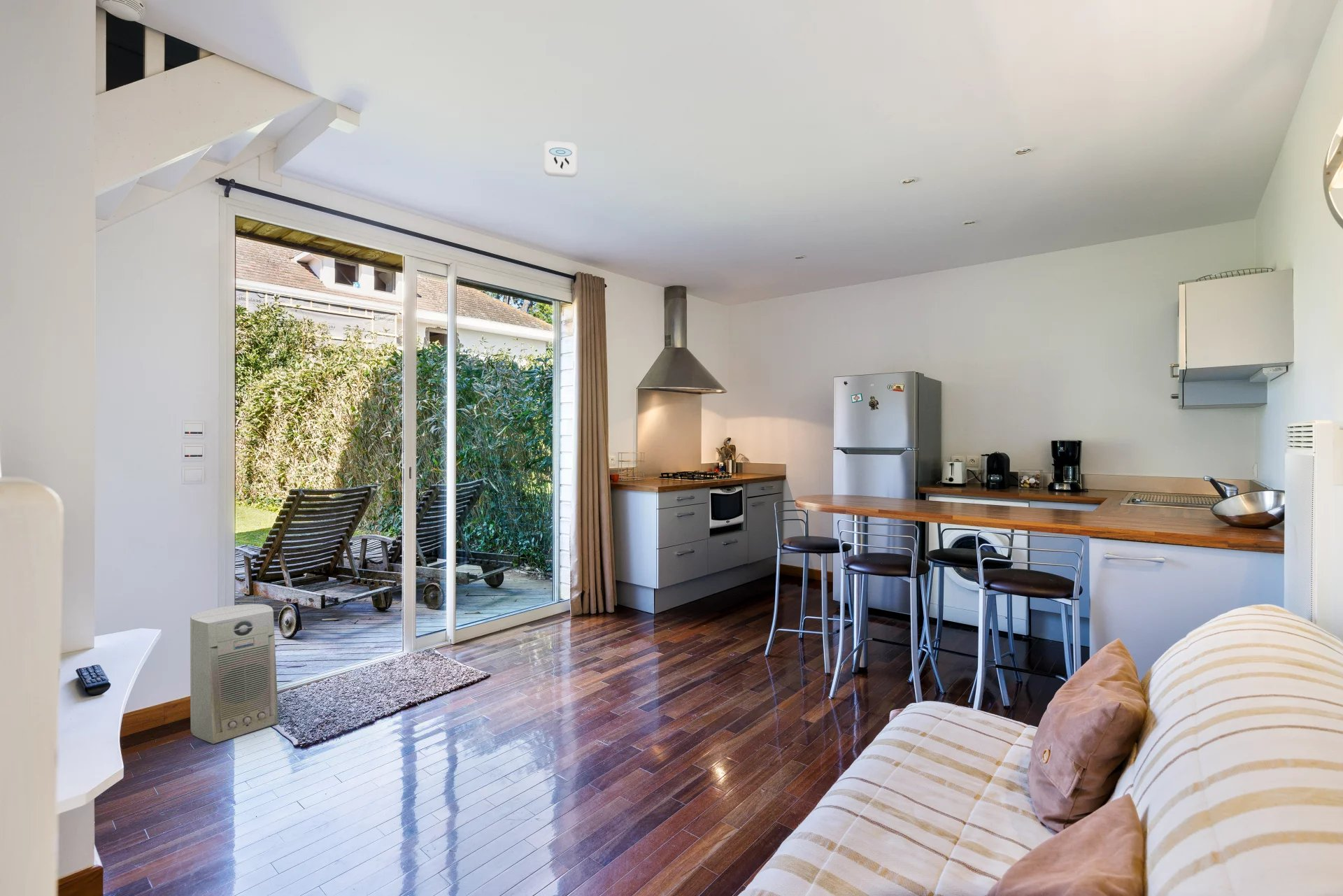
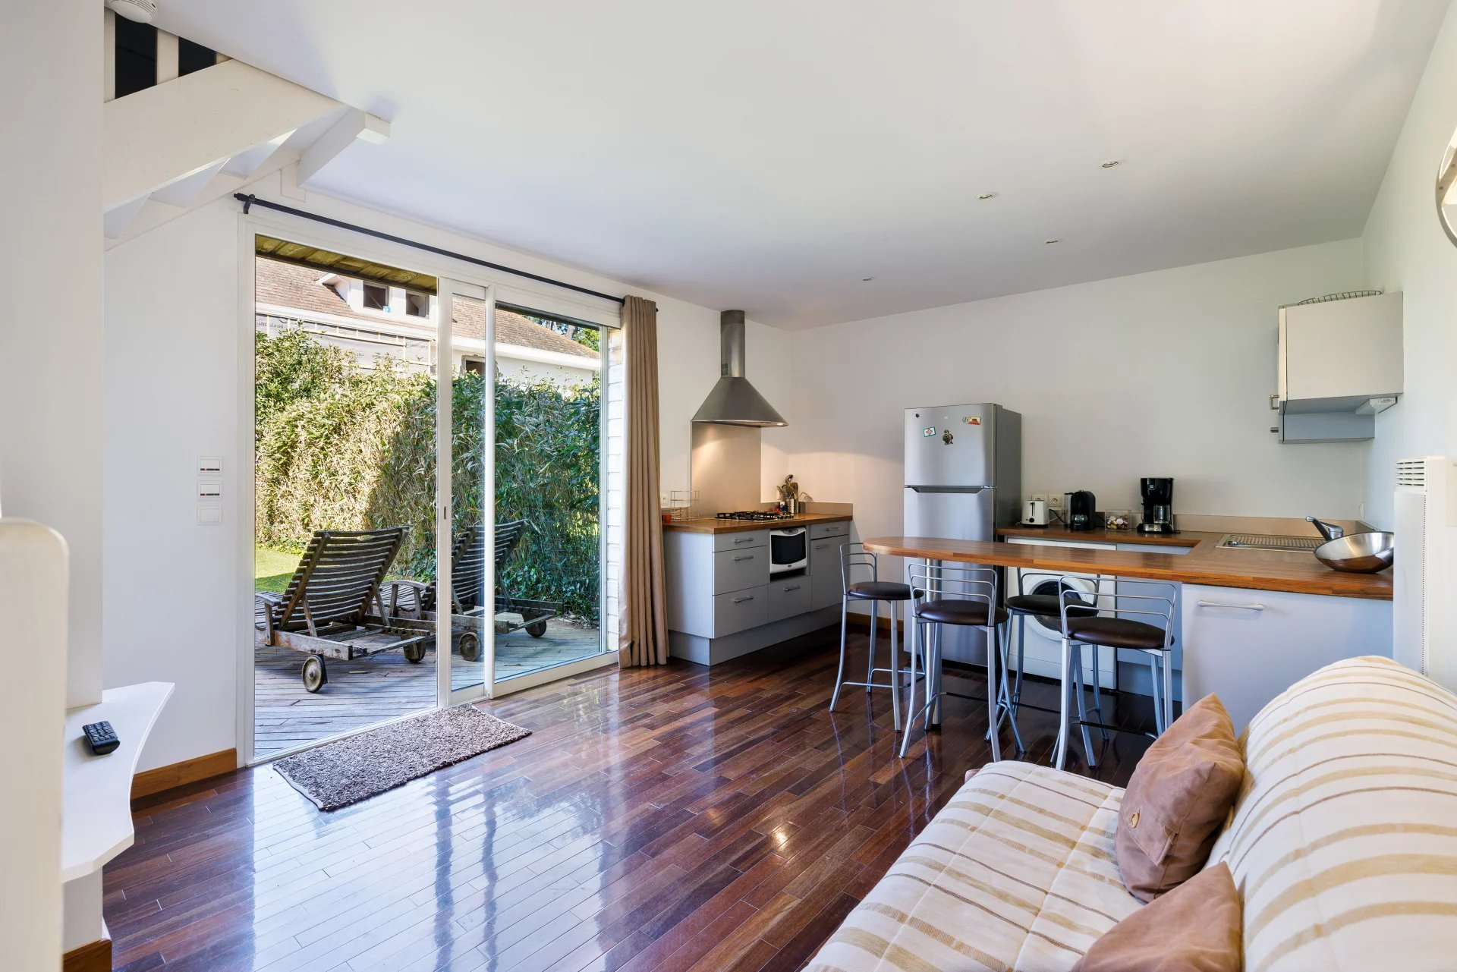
- smoke detector (560, 159)
- fan (232, 667)
